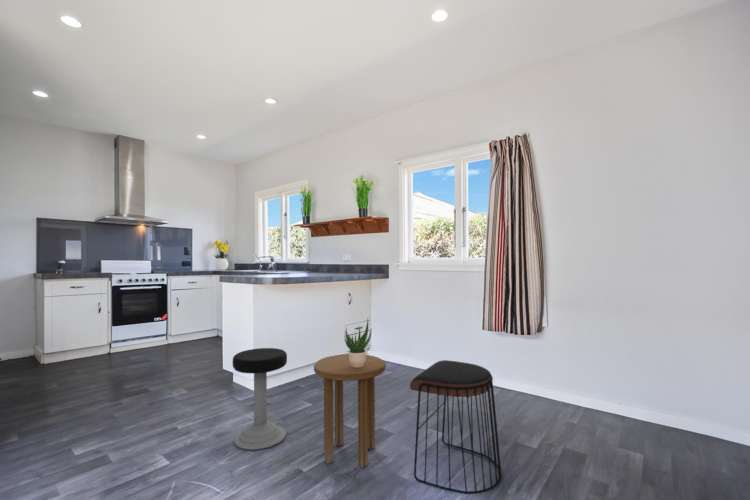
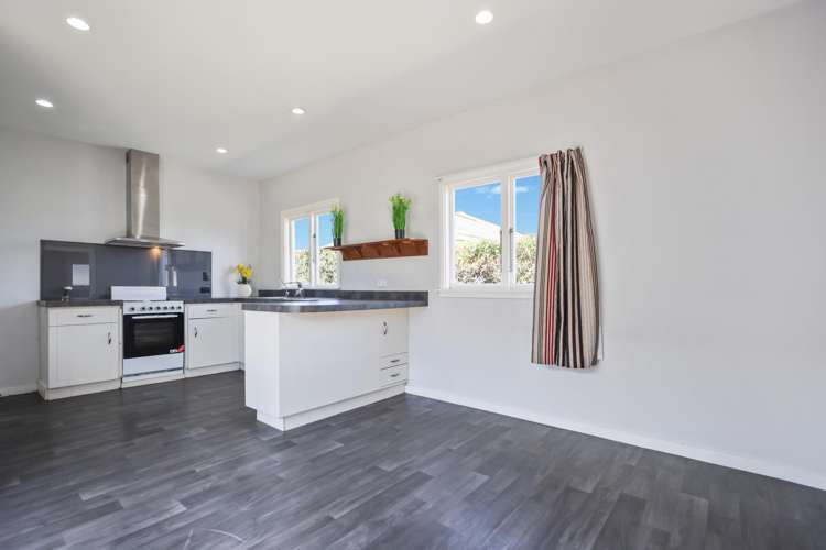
- stool (459, 420)
- side table (342, 408)
- potted plant (358, 342)
- stool (260, 395)
